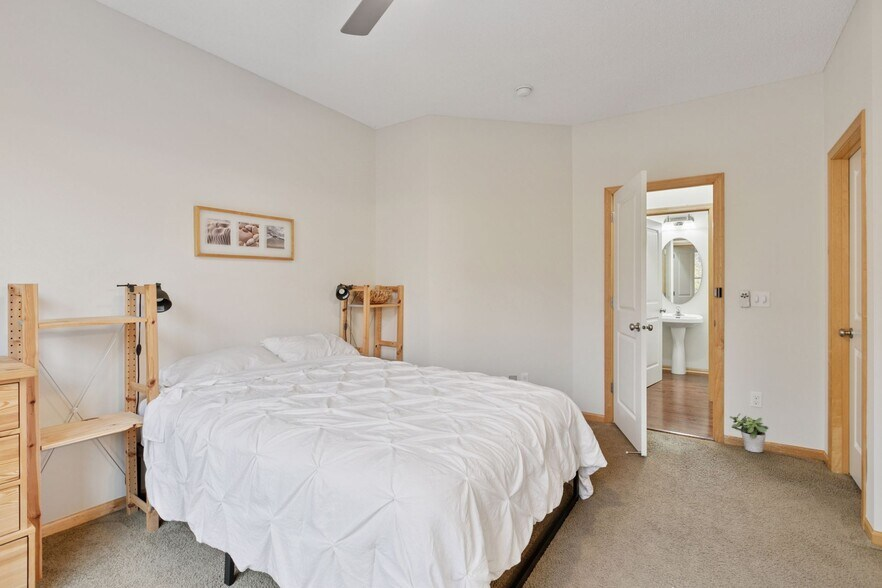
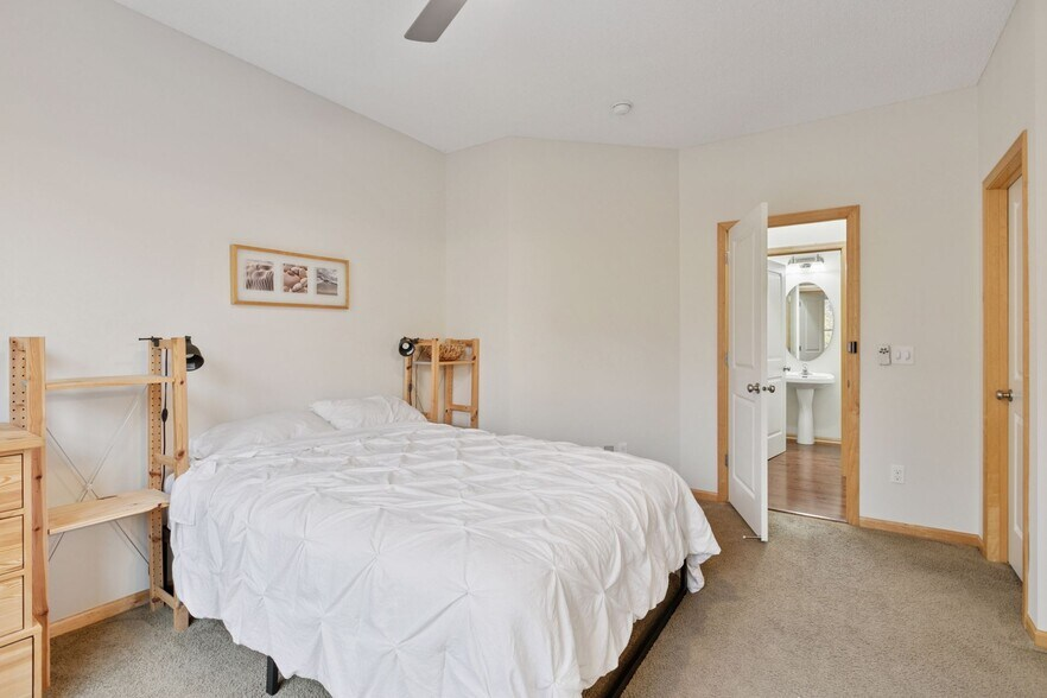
- potted plant (748, 432)
